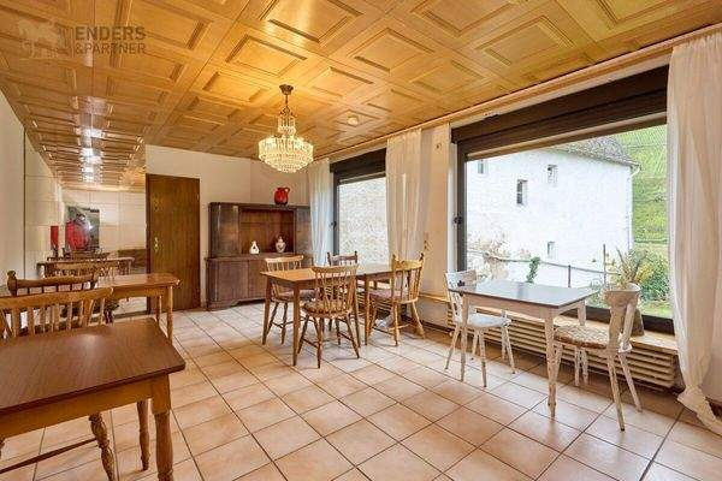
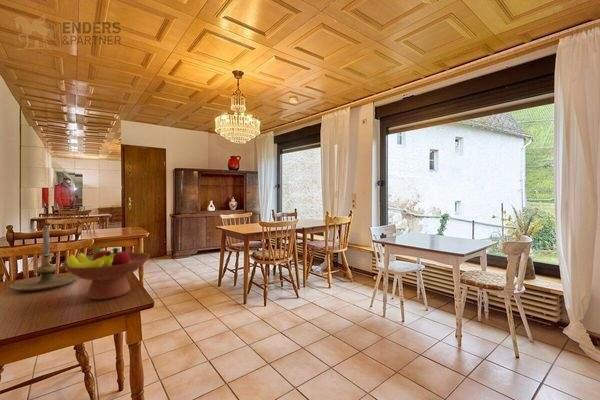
+ candle holder (46, 255)
+ fruit bowl (109, 269)
